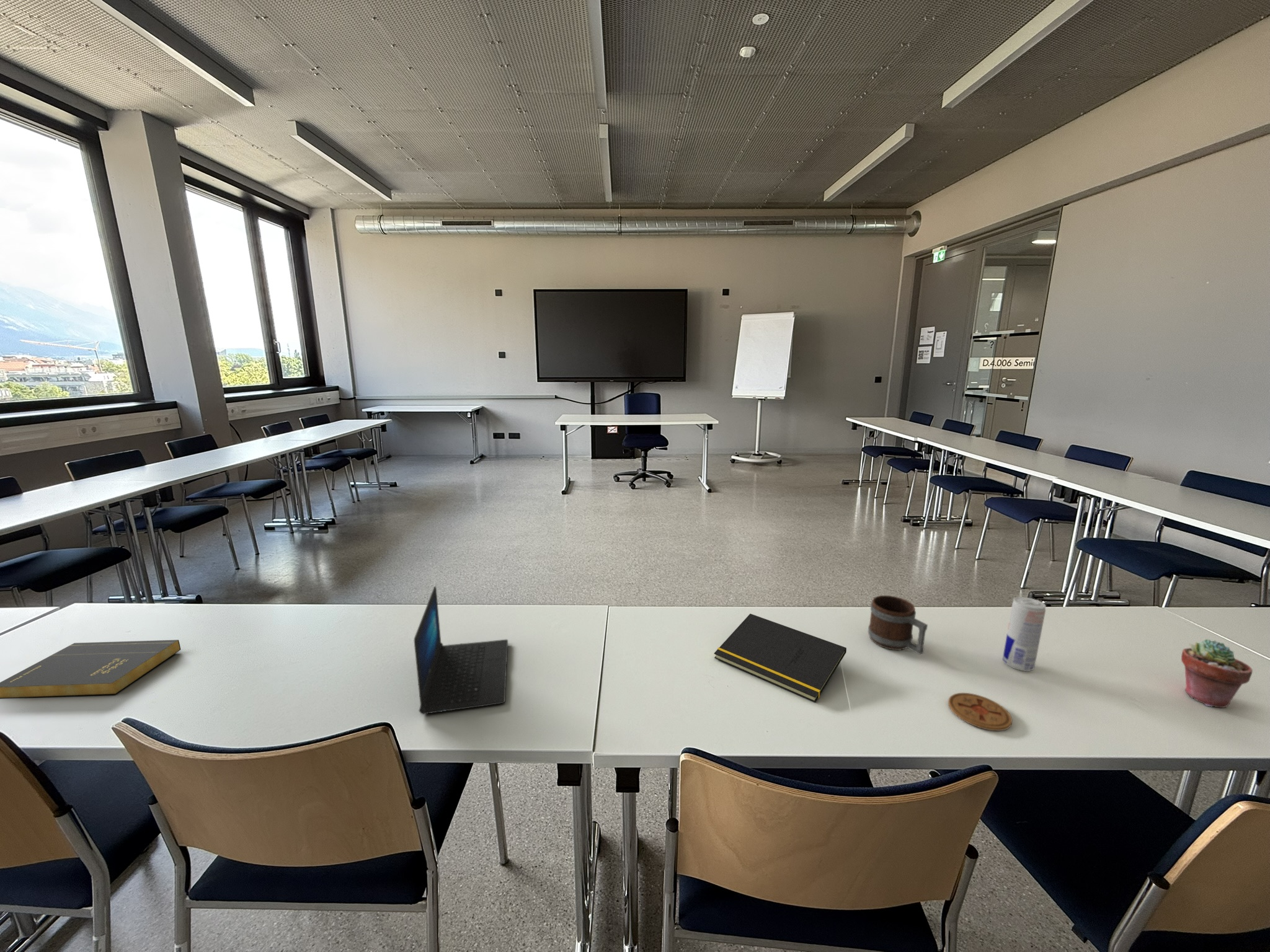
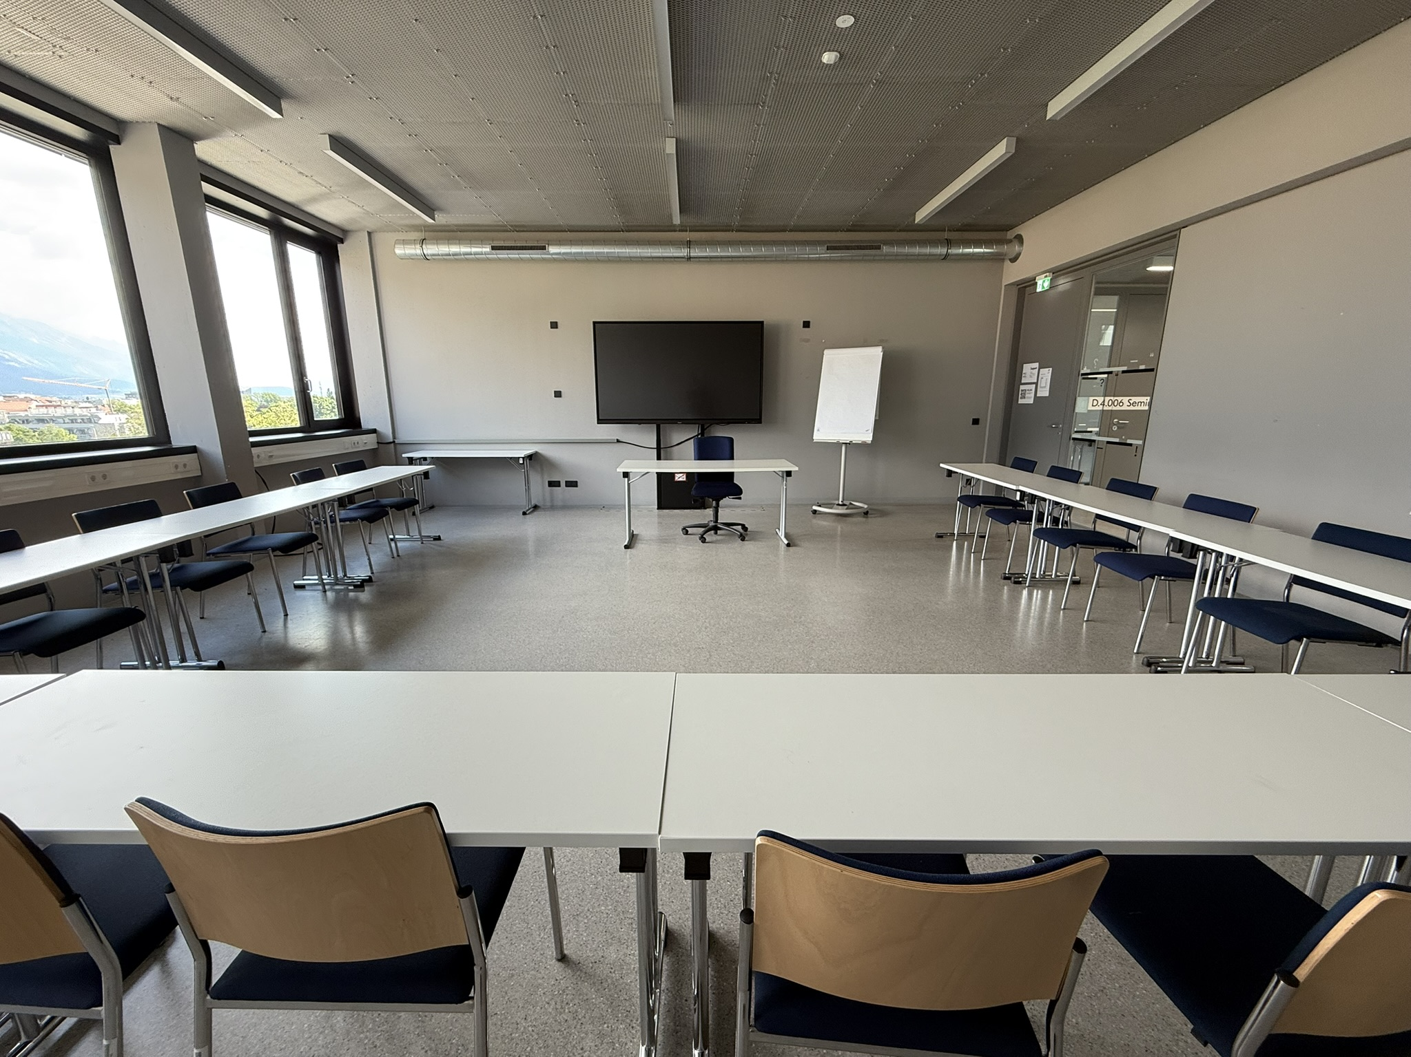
- mug (898, 626)
- beverage can (1023, 633)
- potted succulent (1213, 671)
- book (90, 667)
- laptop (465, 643)
- coaster (979, 710)
- notepad (779, 653)
